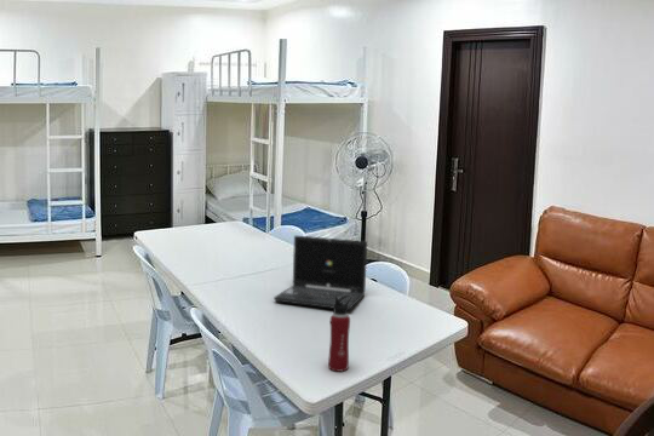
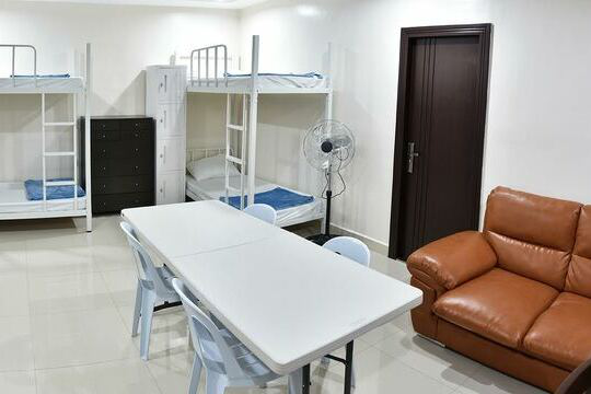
- water bottle (339, 332)
- laptop (321, 270)
